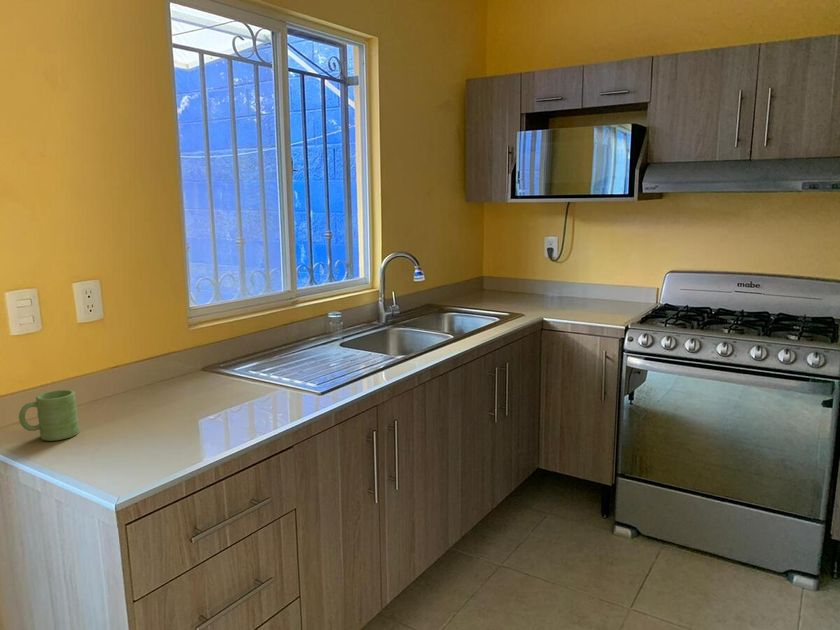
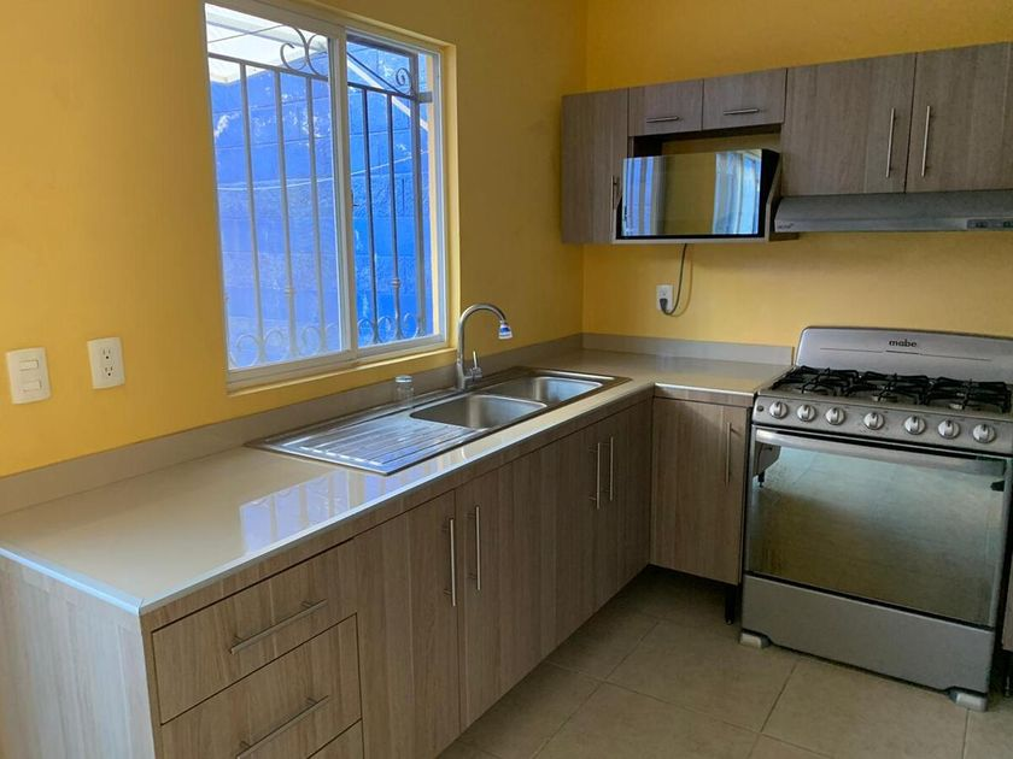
- mug (49, 416)
